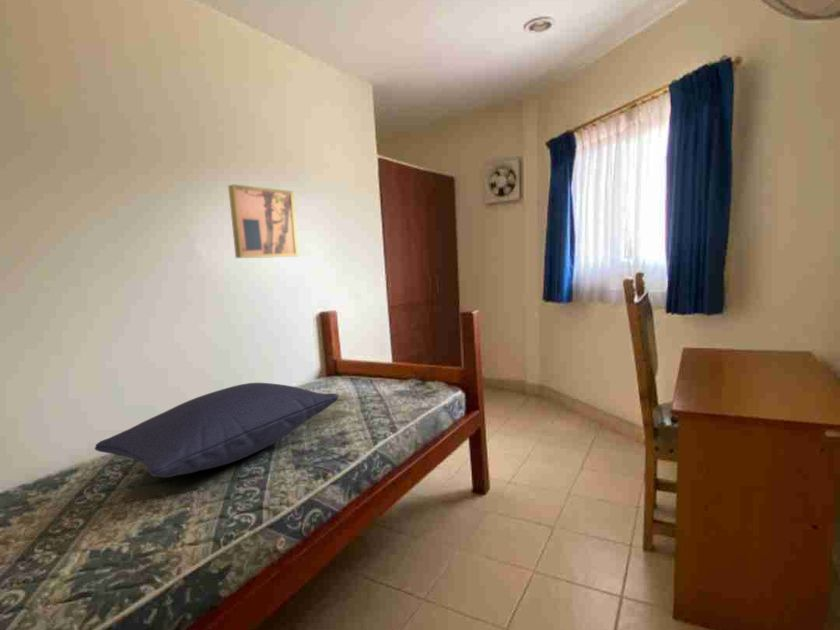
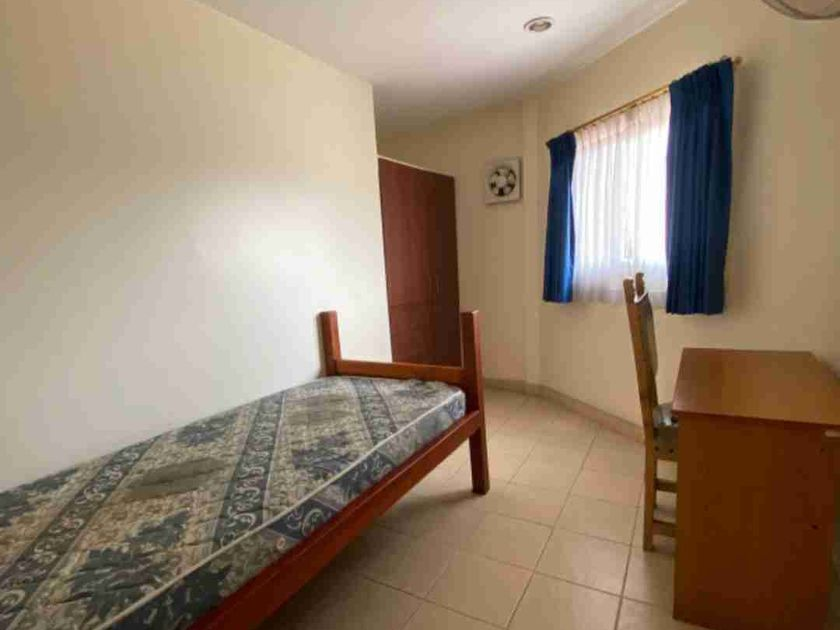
- wall art (265, 223)
- pillow (231, 422)
